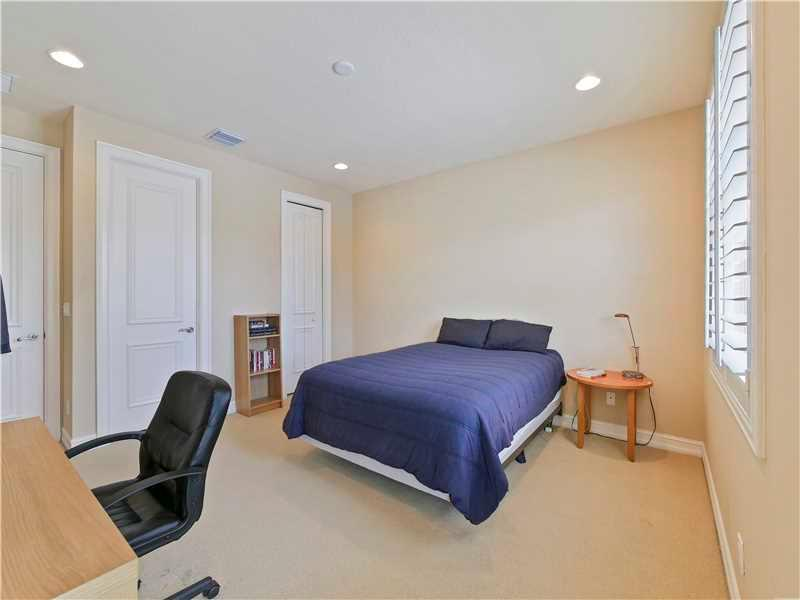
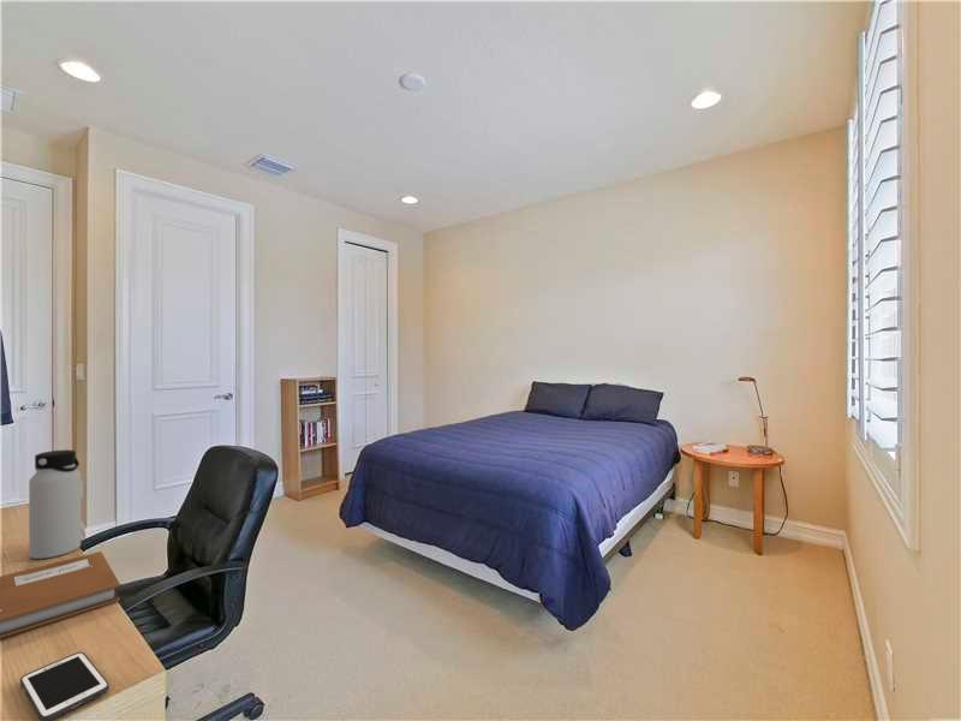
+ cell phone (64, 684)
+ water bottle (55, 501)
+ notebook (47, 589)
